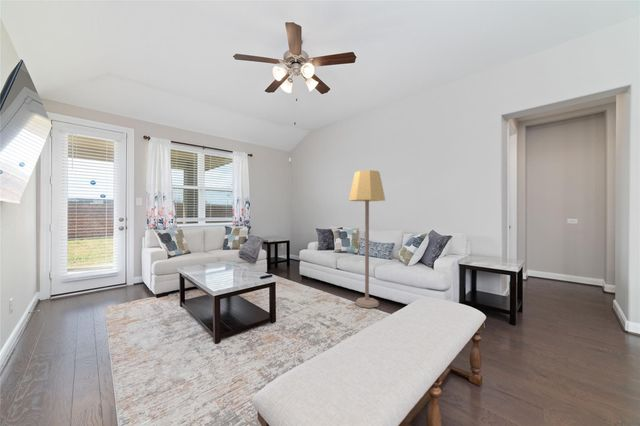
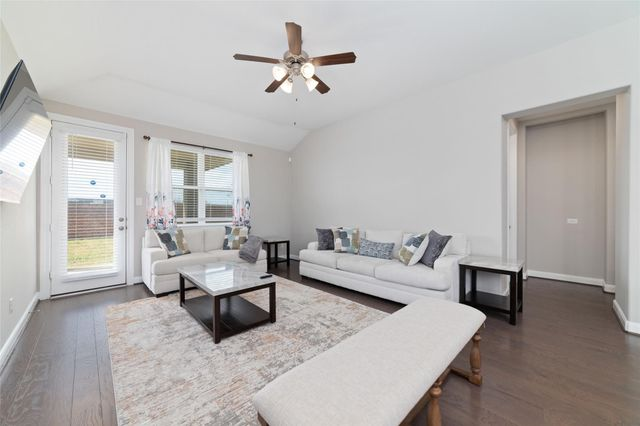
- lamp (367, 238)
